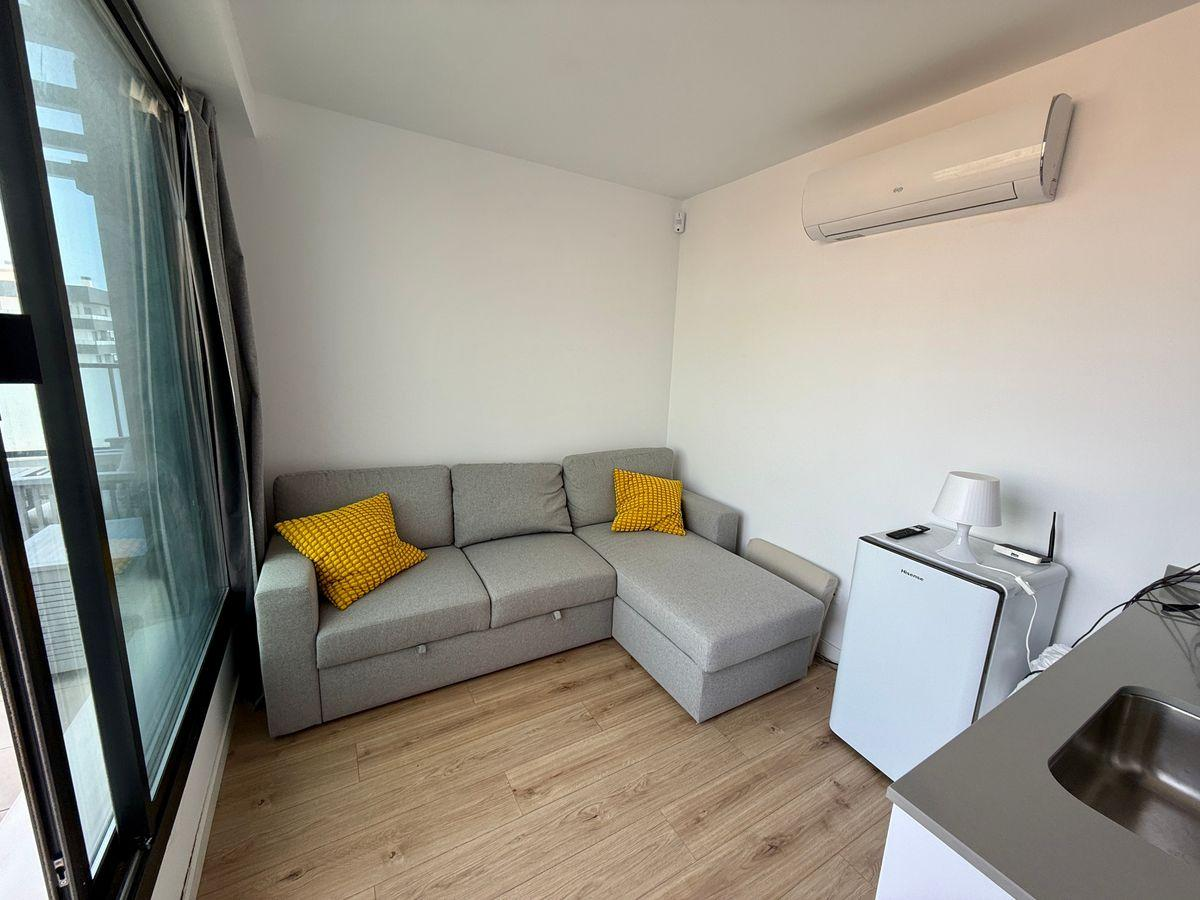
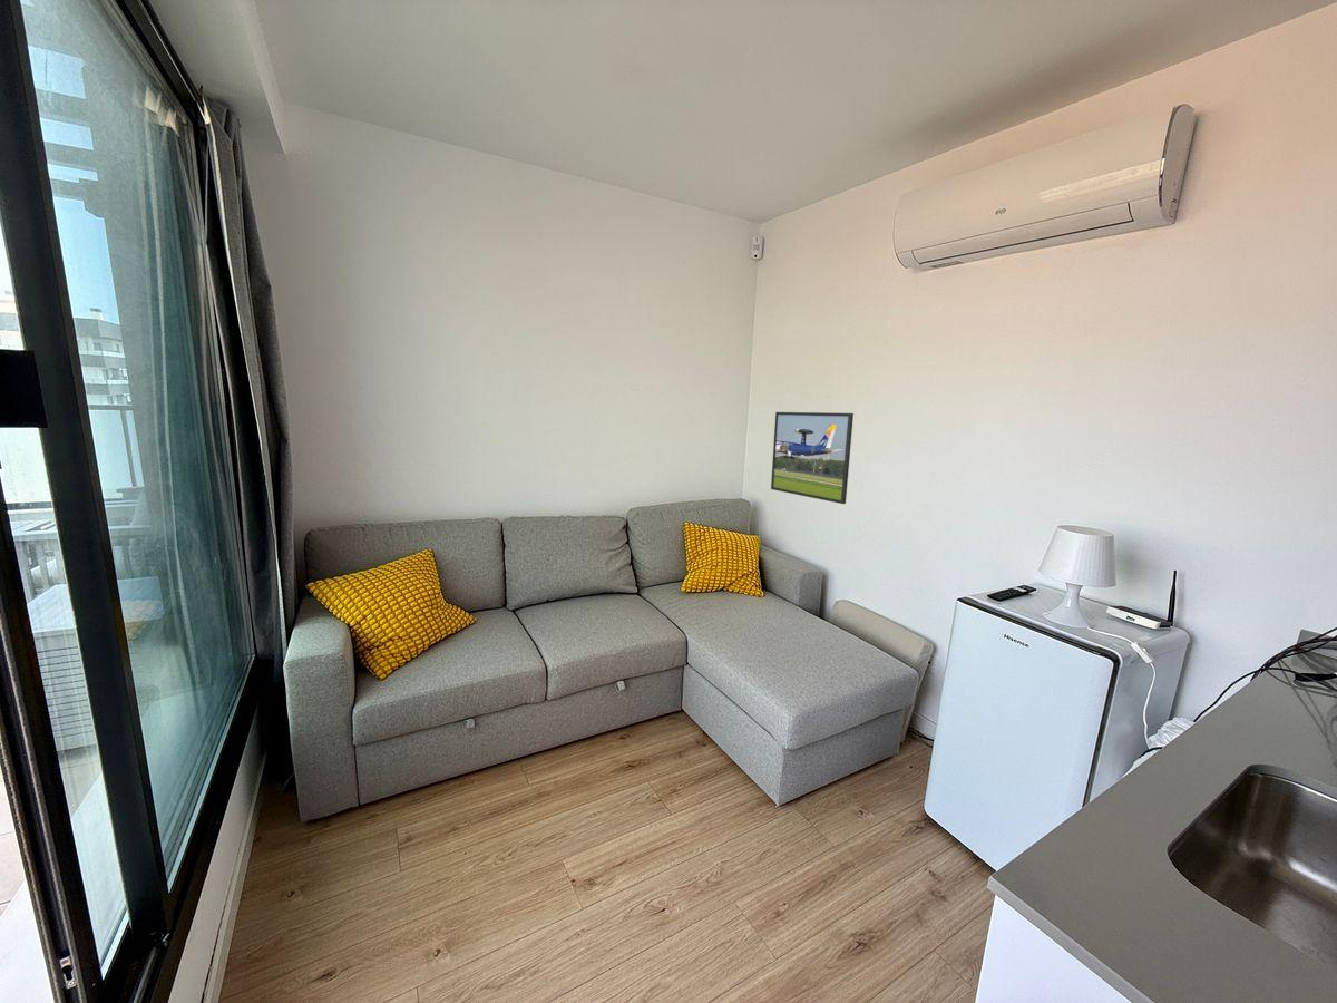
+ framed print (808, 455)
